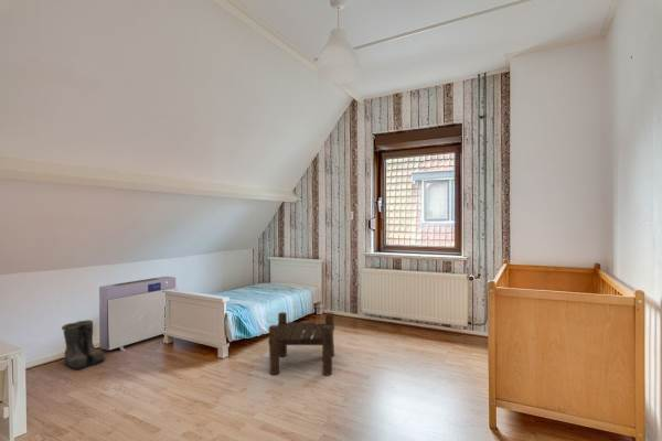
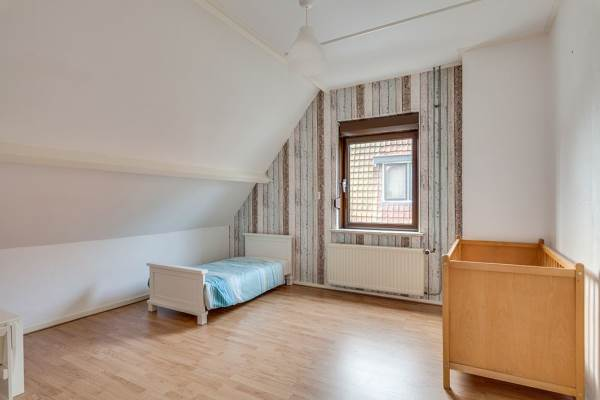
- boots (82, 342)
- air purifier (139, 311)
- stool (303, 341)
